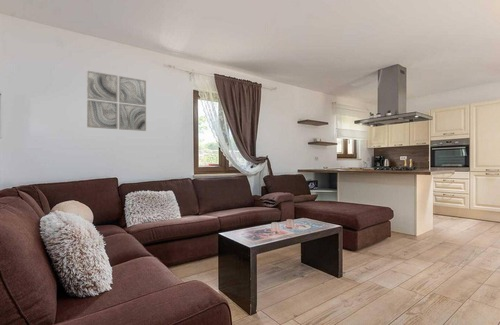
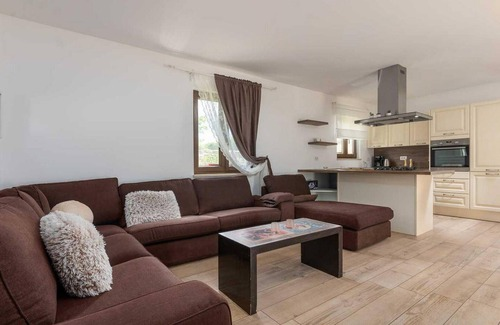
- wall art (117, 103)
